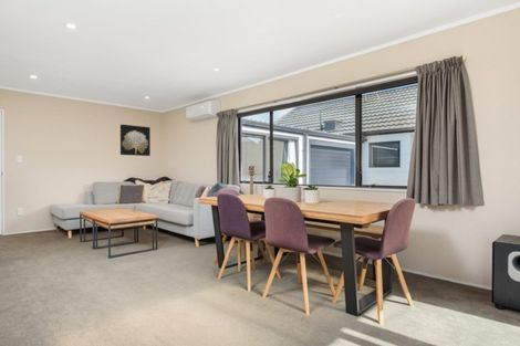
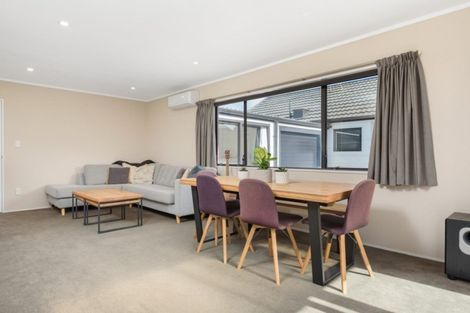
- wall art (135, 140)
